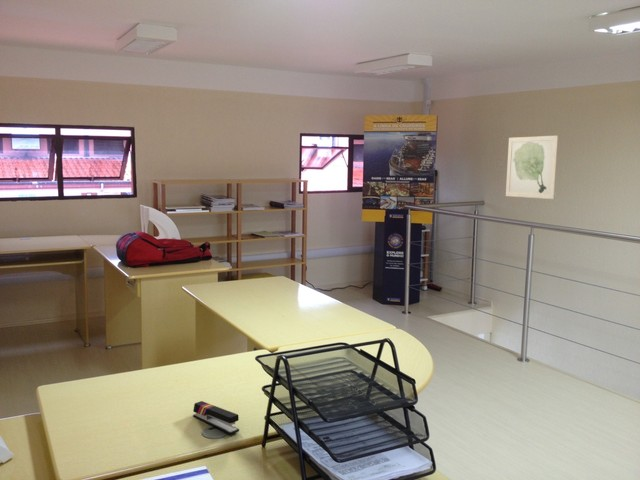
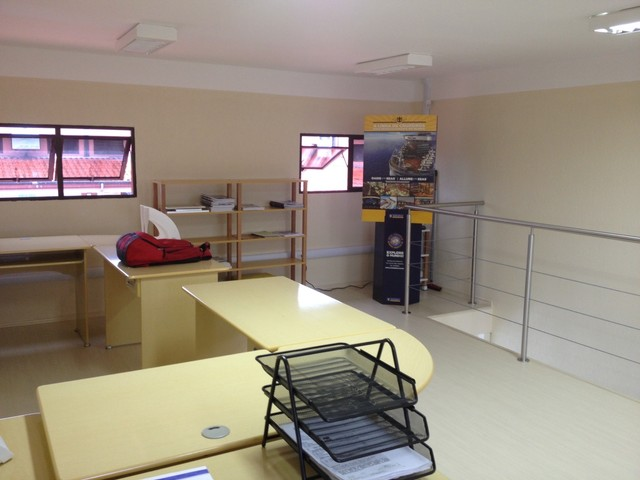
- stapler (215, 415)
- wall art (530, 167)
